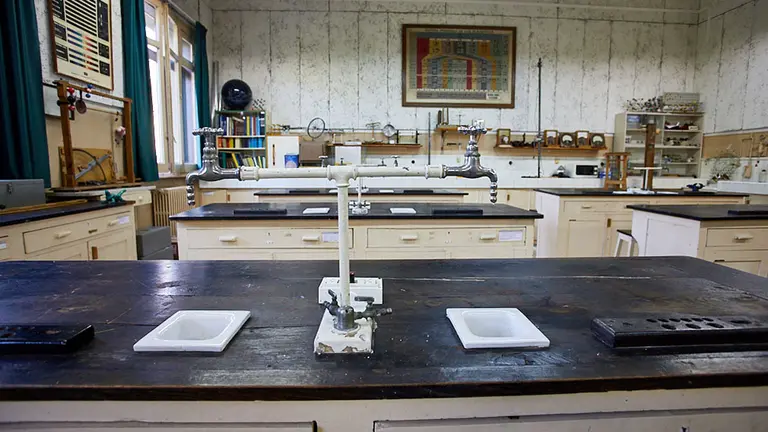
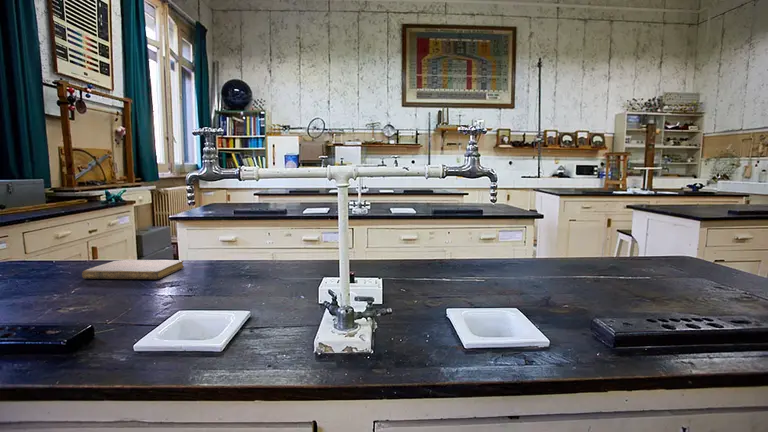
+ notebook (136, 269)
